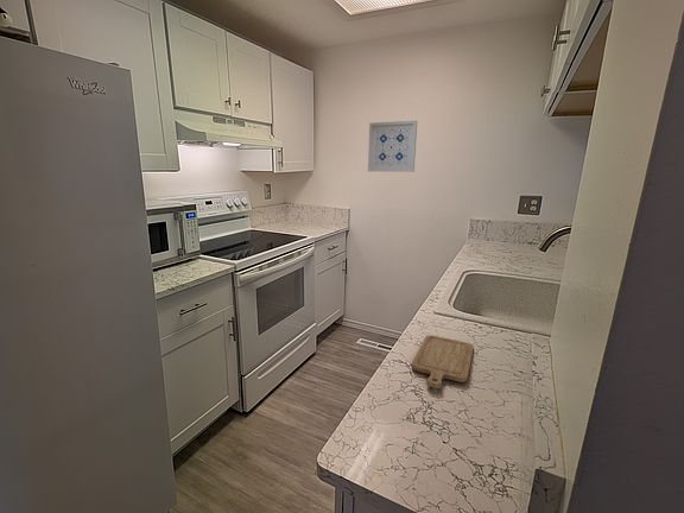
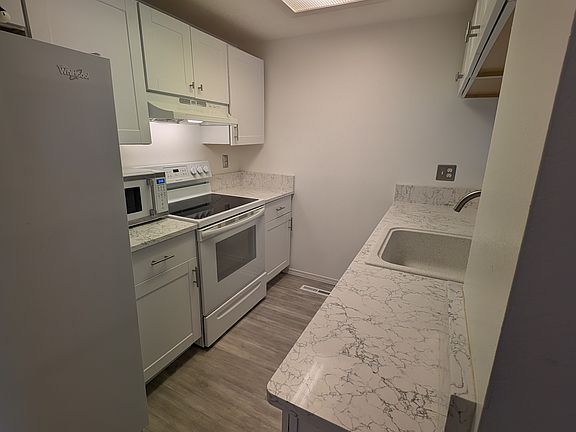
- chopping board (442, 360)
- wall art (391, 146)
